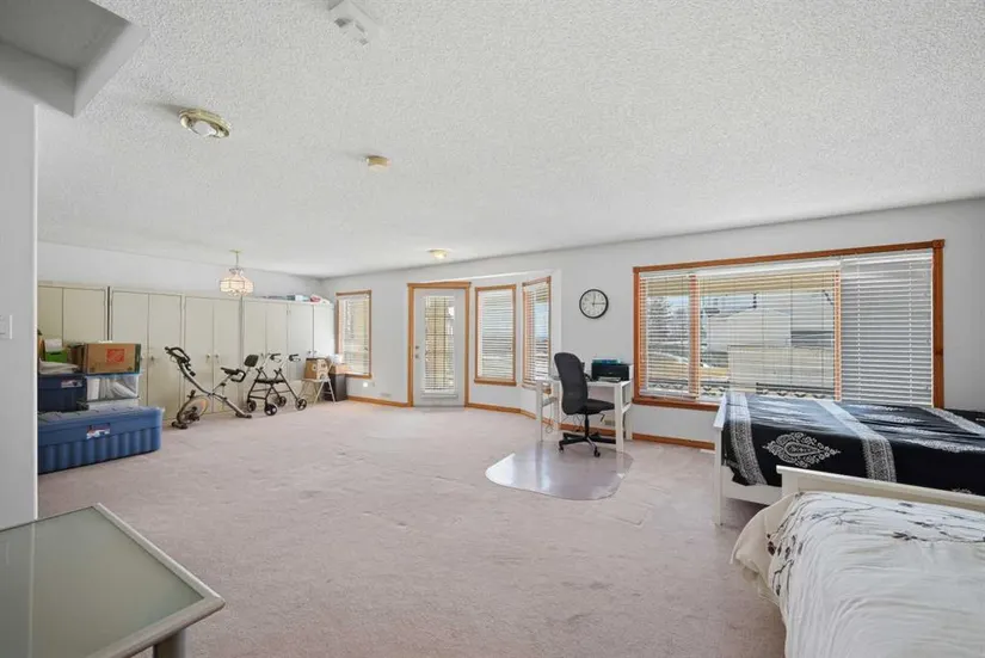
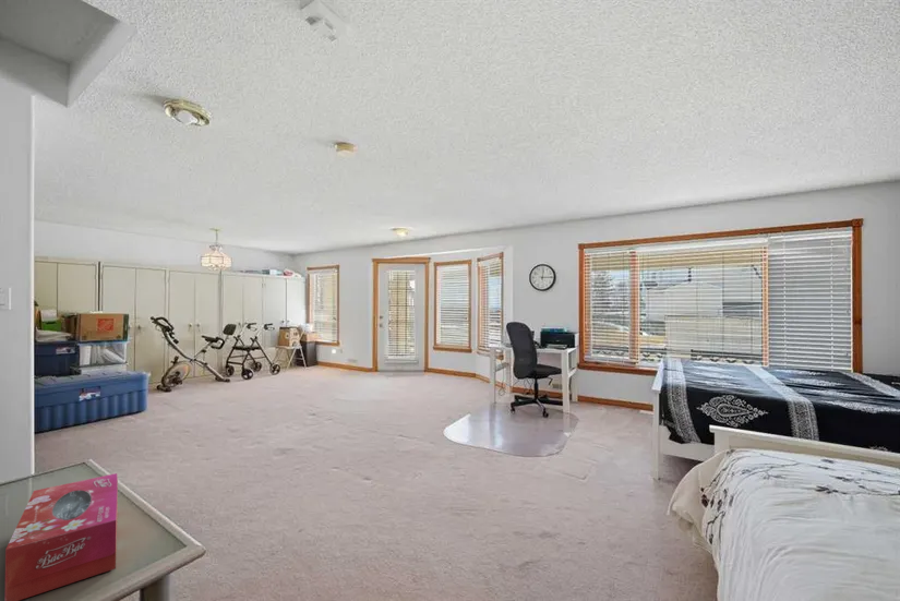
+ tissue box (71, 527)
